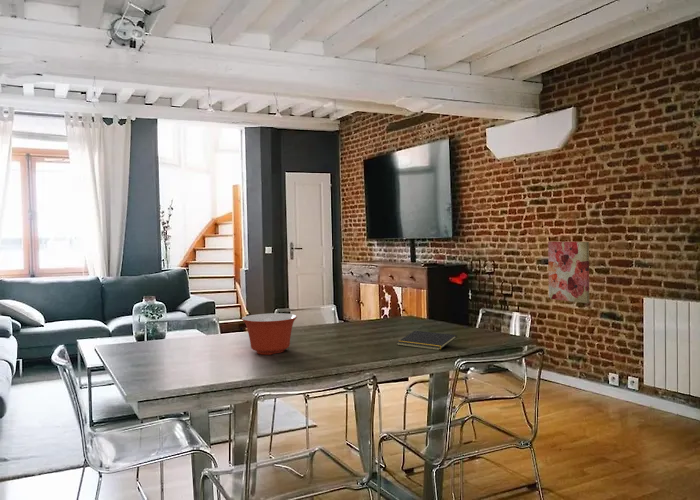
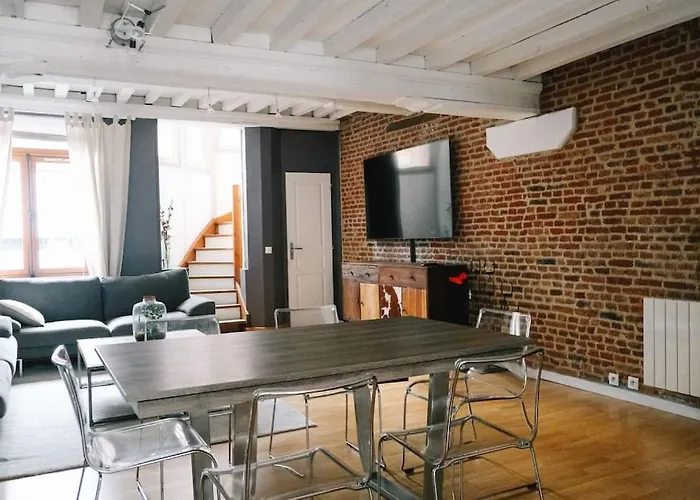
- wall art (568, 271)
- notepad (426, 340)
- mixing bowl (270, 334)
